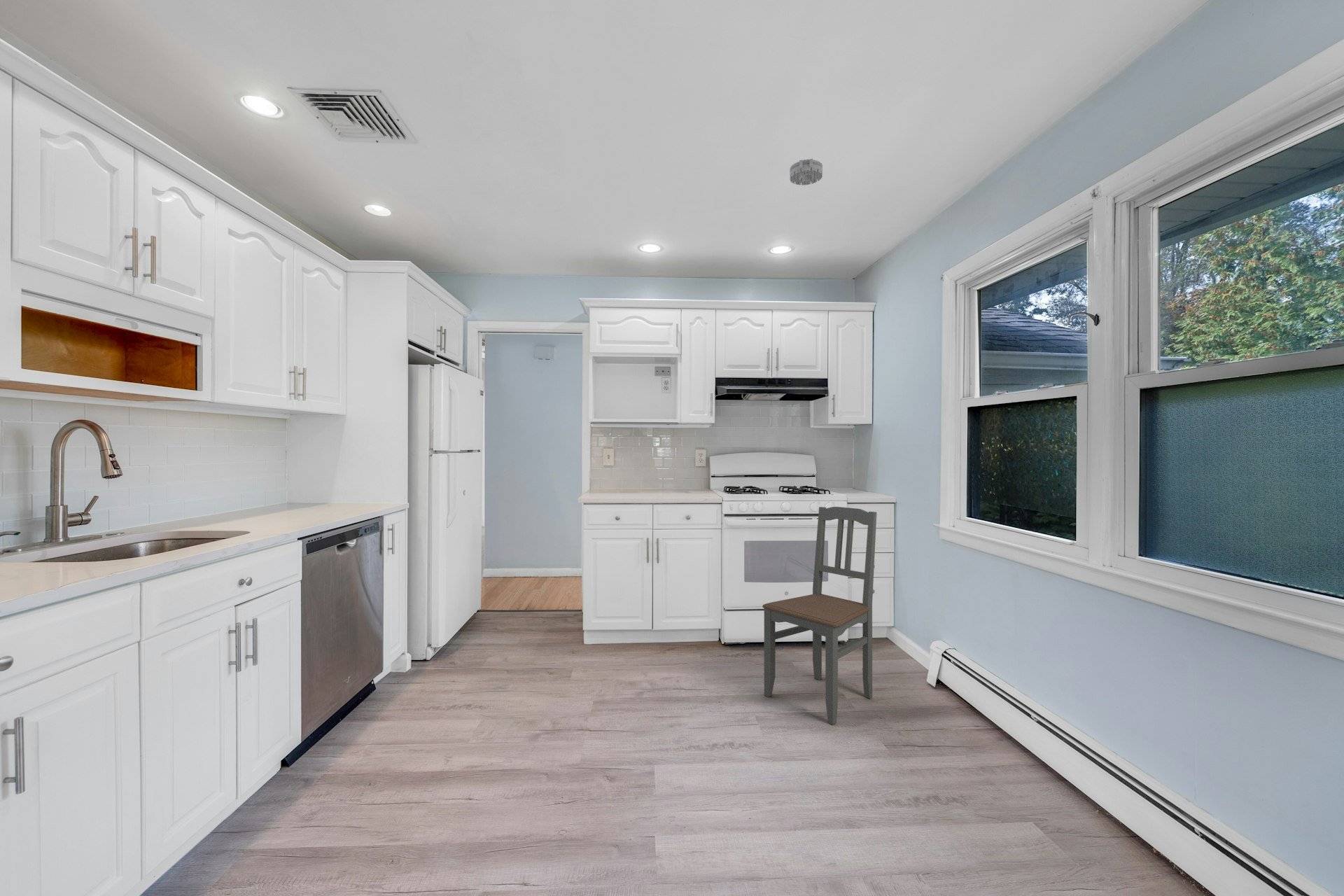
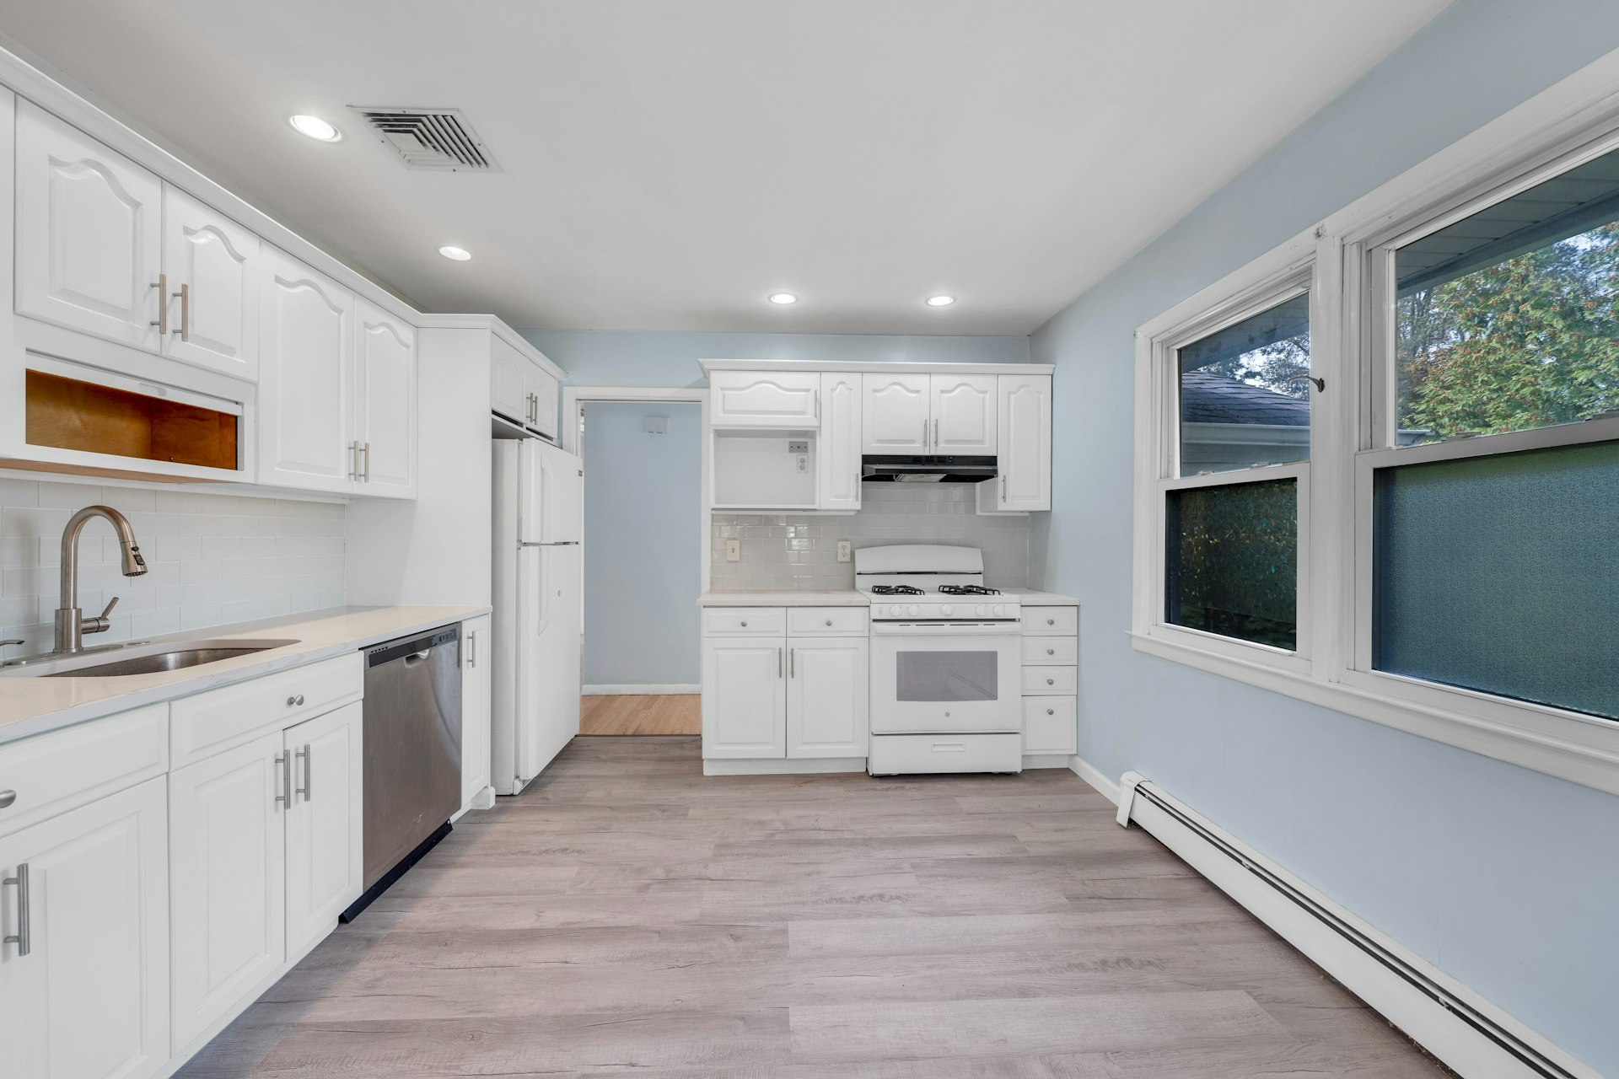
- dining chair (823, 603)
- smoke detector (806, 172)
